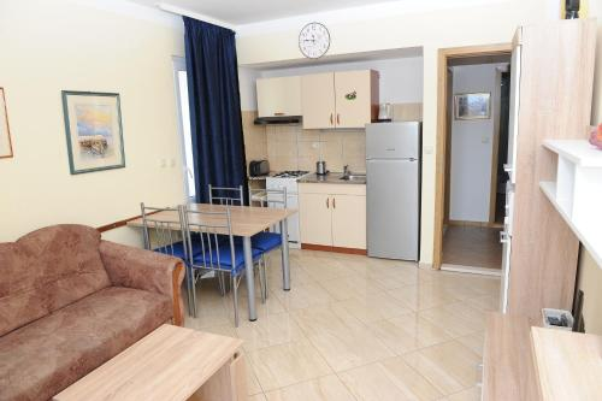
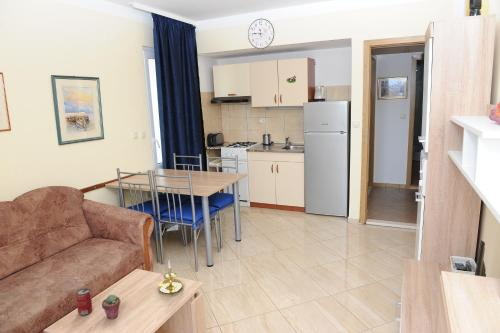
+ beverage can (84, 301)
+ candle holder (170, 275)
+ potted succulent (111, 305)
